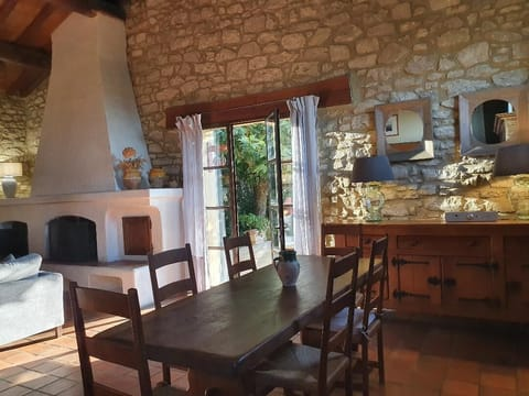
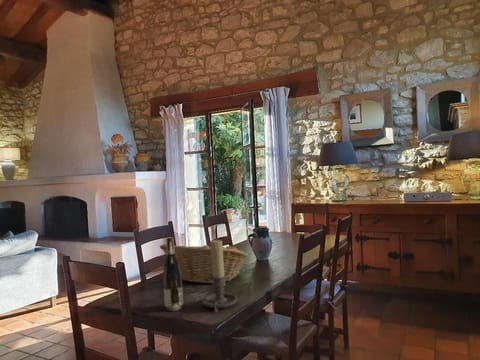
+ candle holder (217, 273)
+ fruit basket (204, 257)
+ wine bottle (172, 272)
